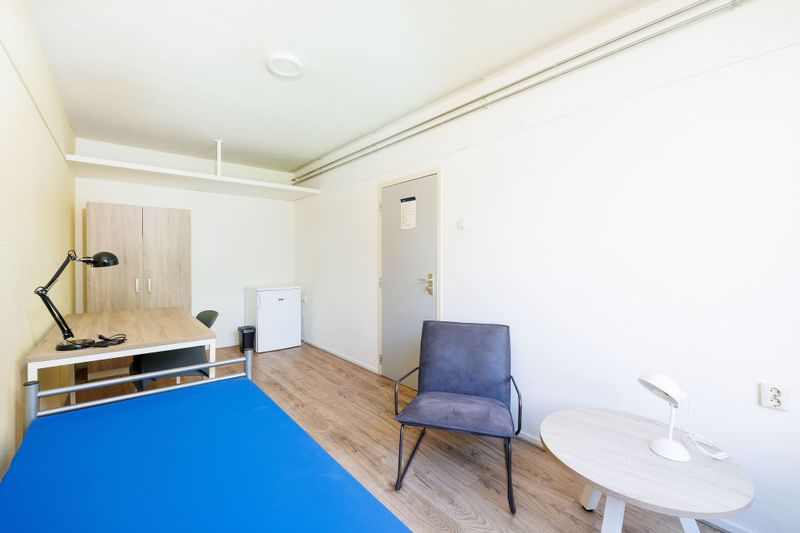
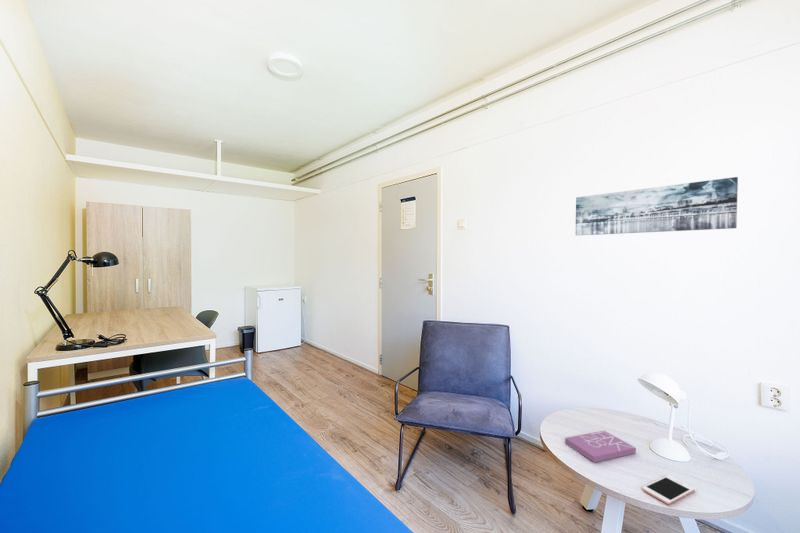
+ book (599, 445)
+ wall art (645, 210)
+ cell phone (668, 489)
